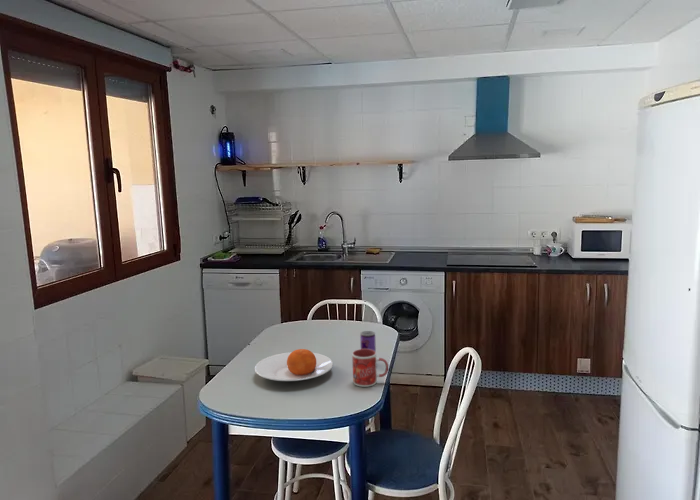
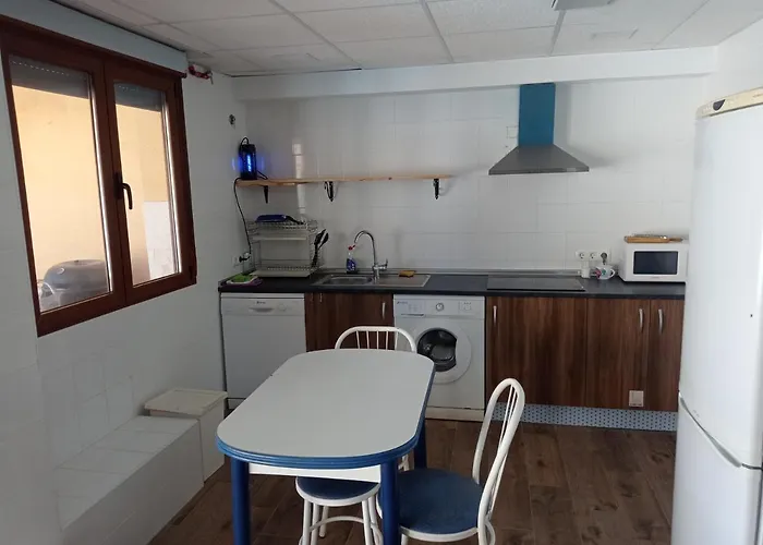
- beverage can (368, 348)
- mug (370, 368)
- plate (293, 362)
